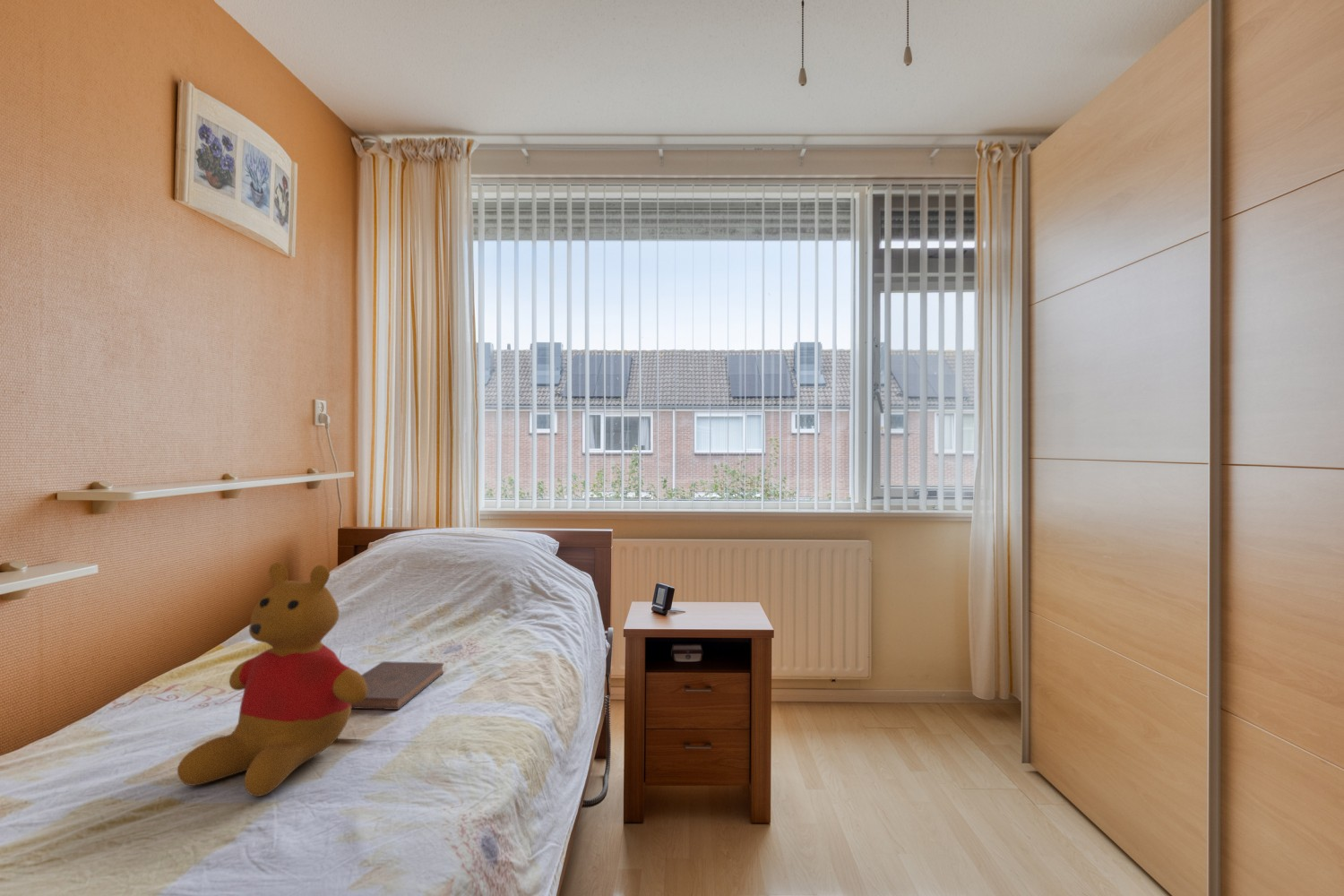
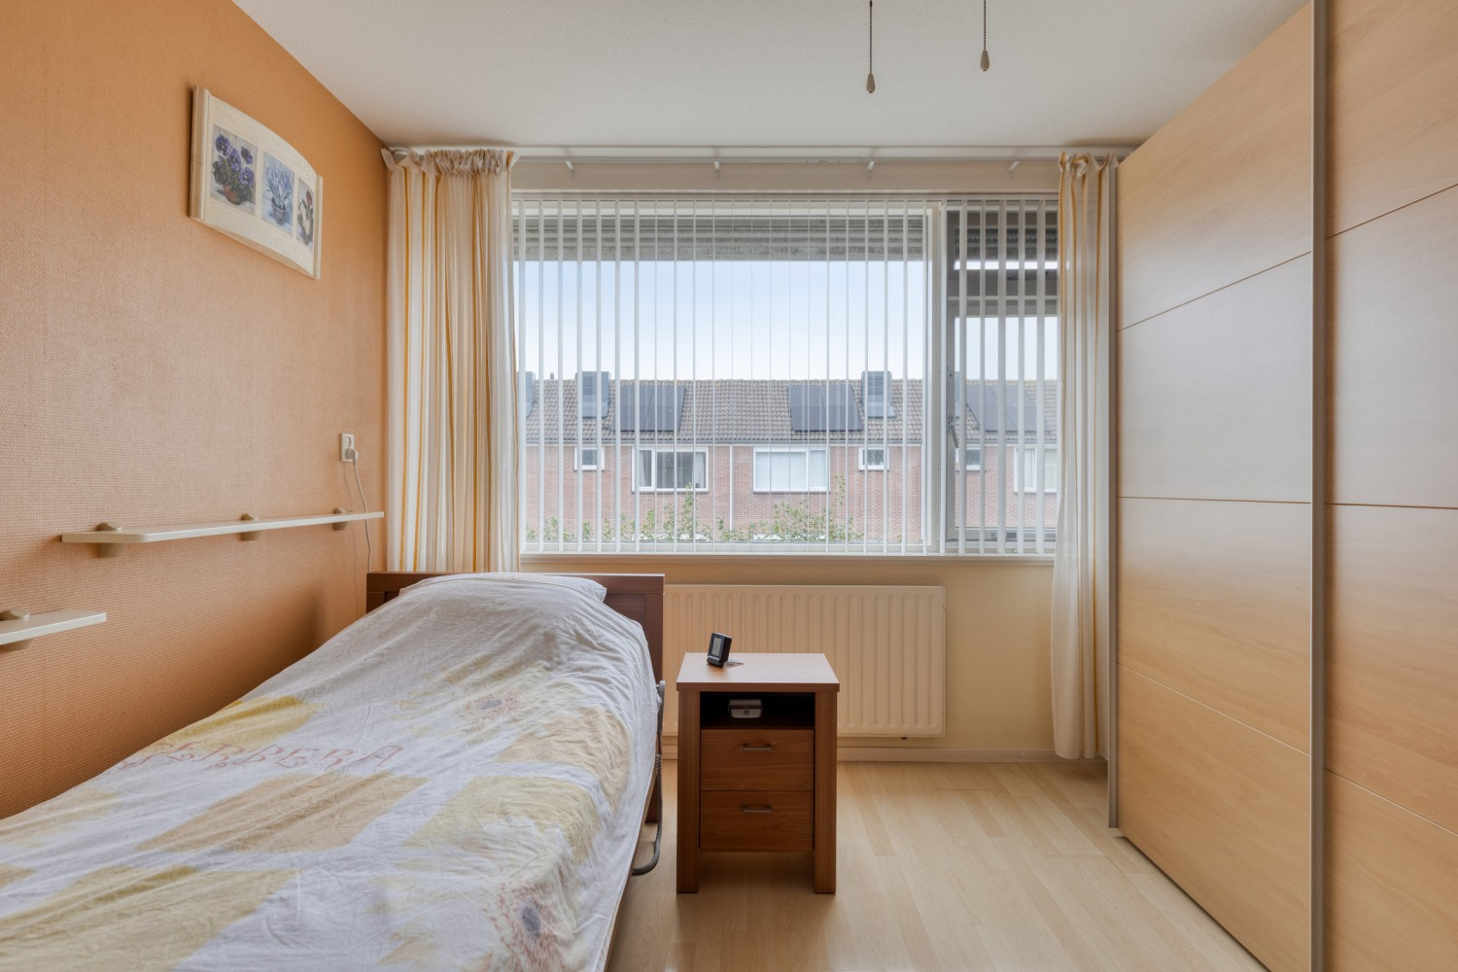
- book (389, 683)
- teddy bear (274, 668)
